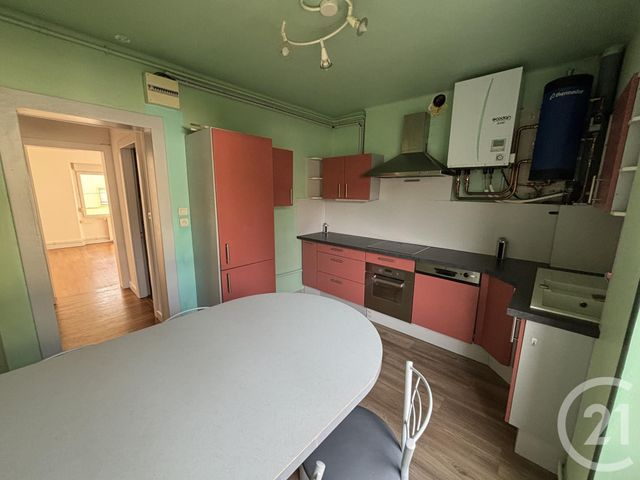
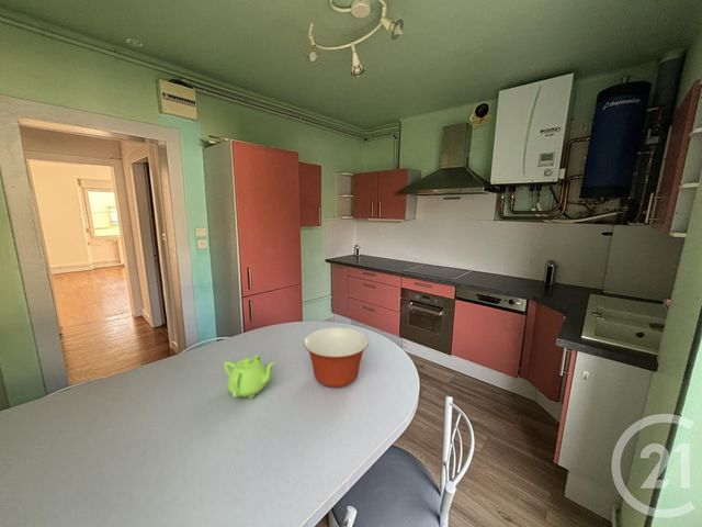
+ teapot (249, 374)
+ mixing bowl (336, 359)
